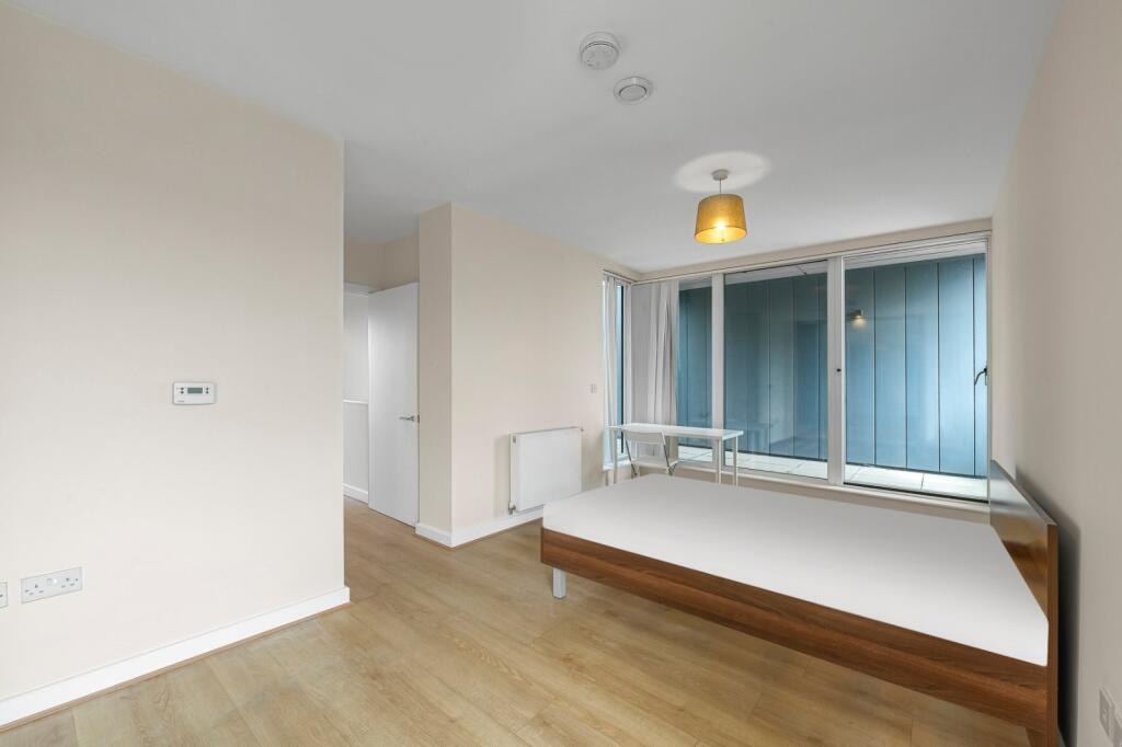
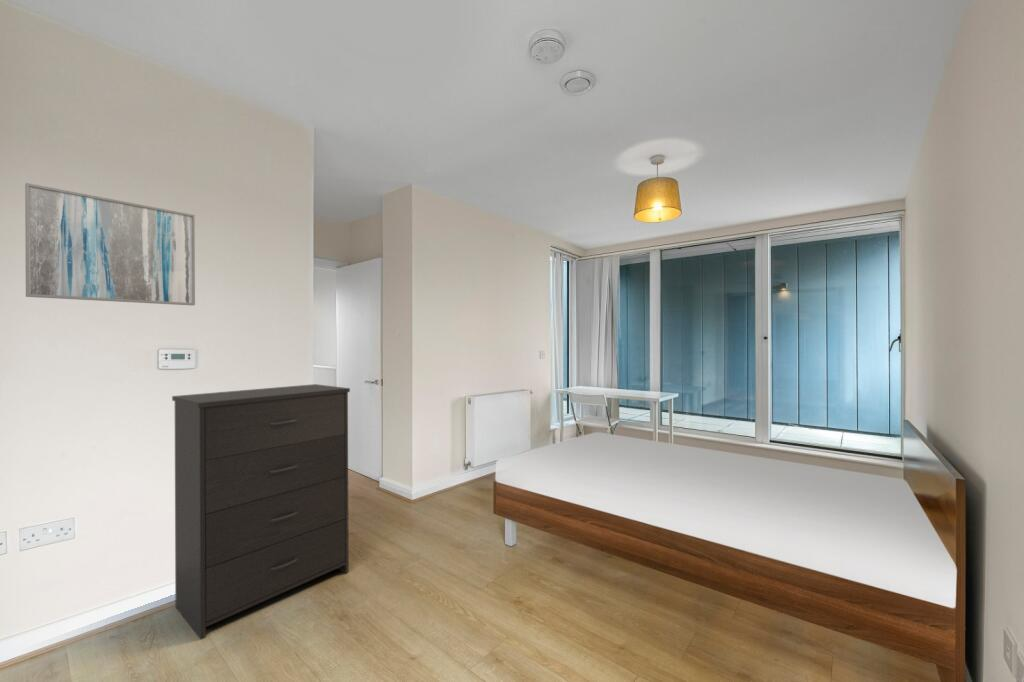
+ wall art (119, 251)
+ dresser (268, 490)
